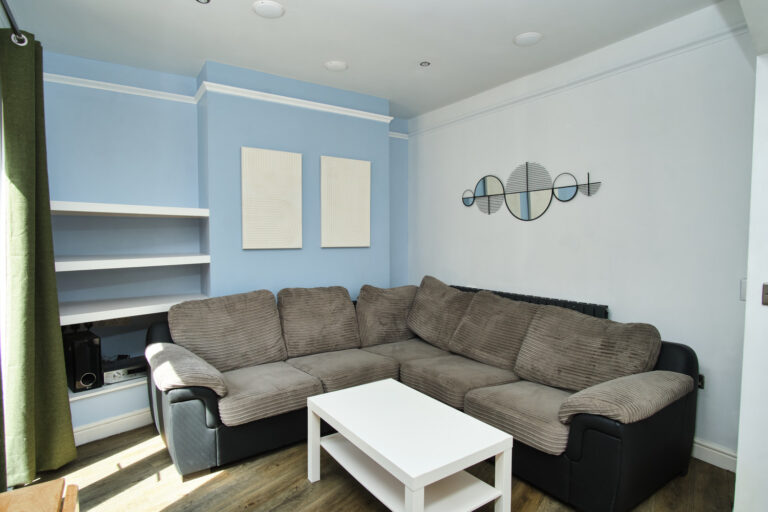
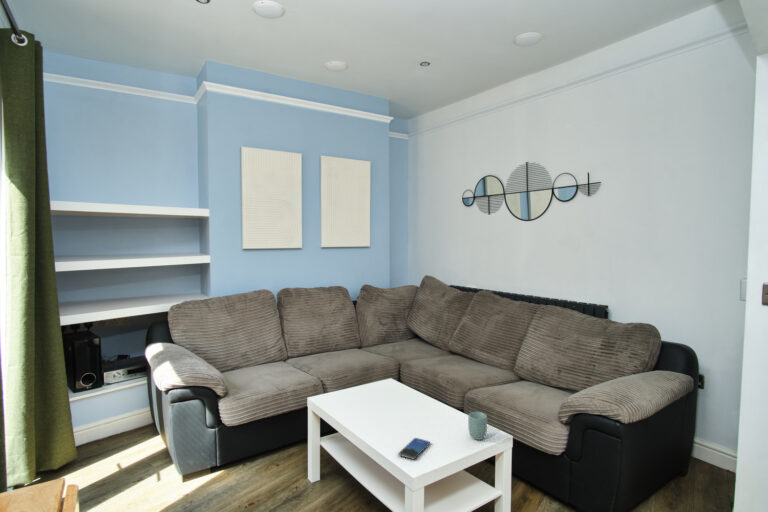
+ cup (477, 426)
+ smartphone (414, 448)
